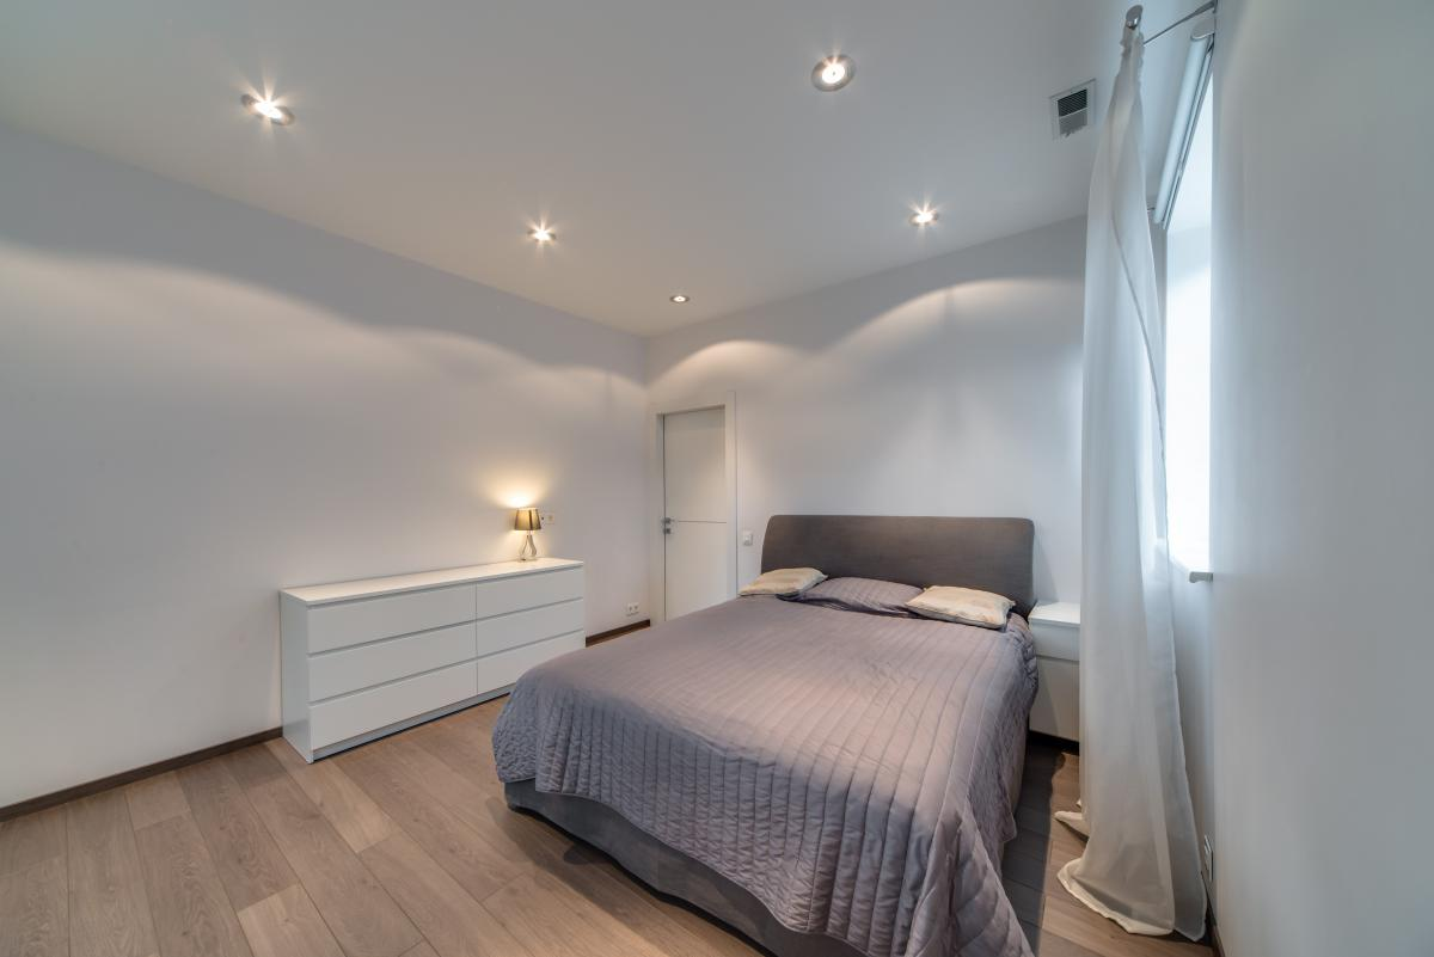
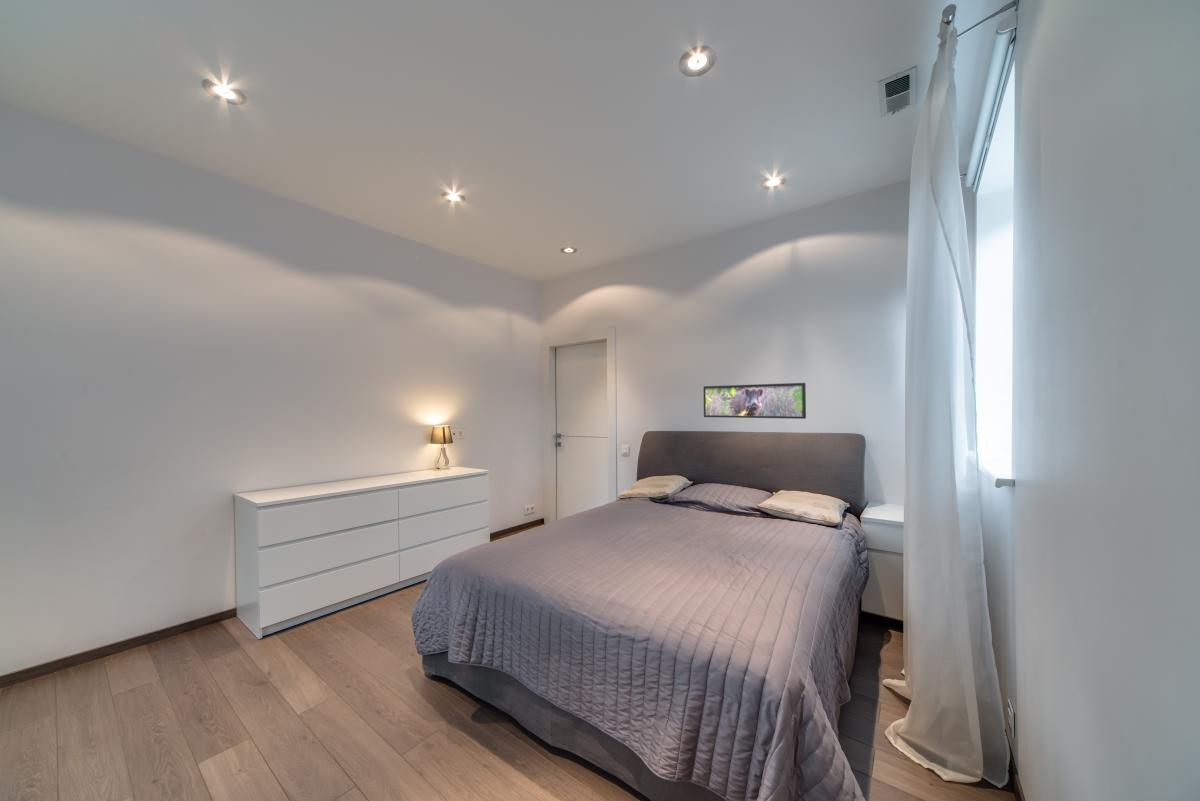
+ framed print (750, 401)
